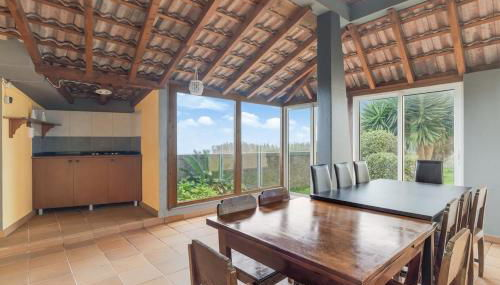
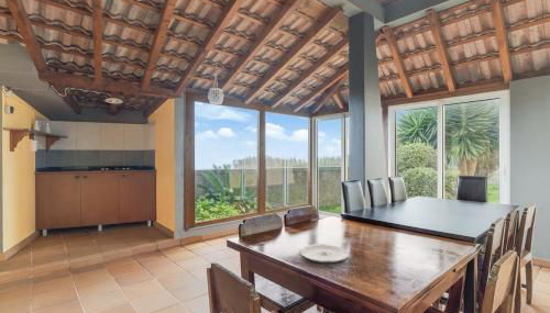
+ plate (323, 254)
